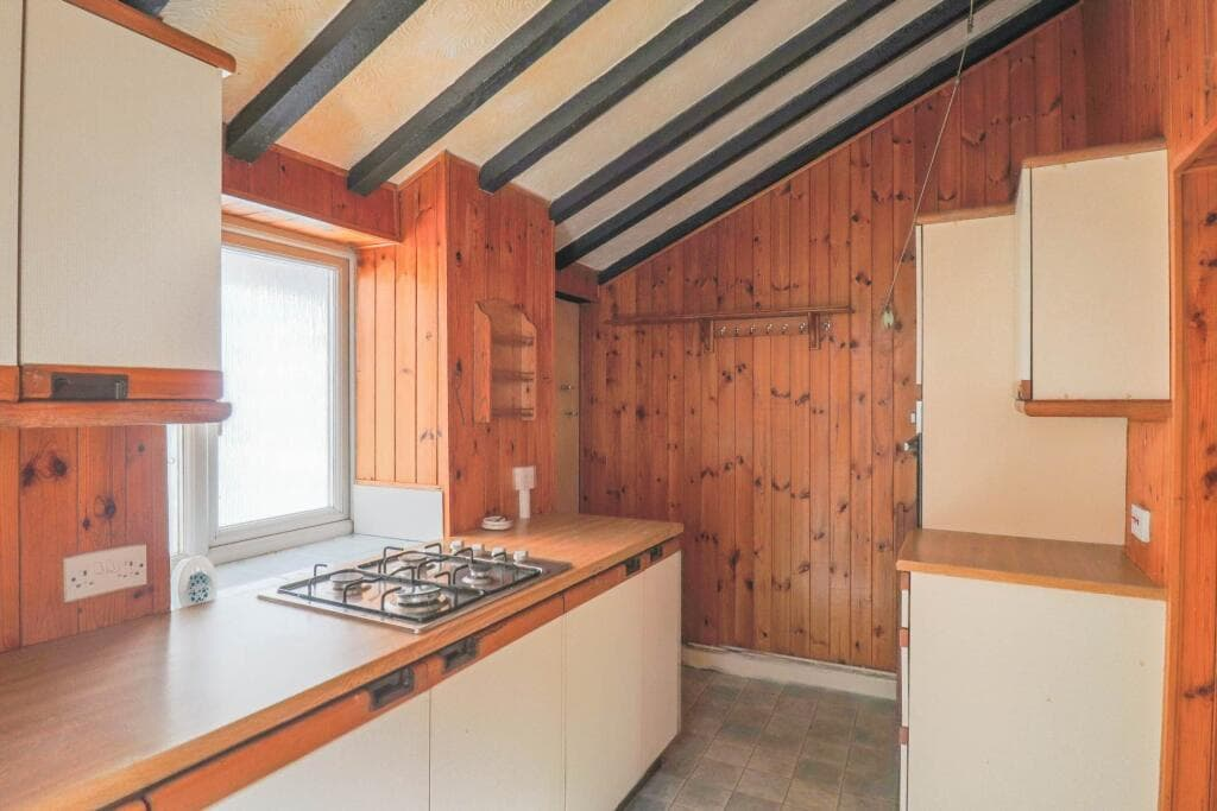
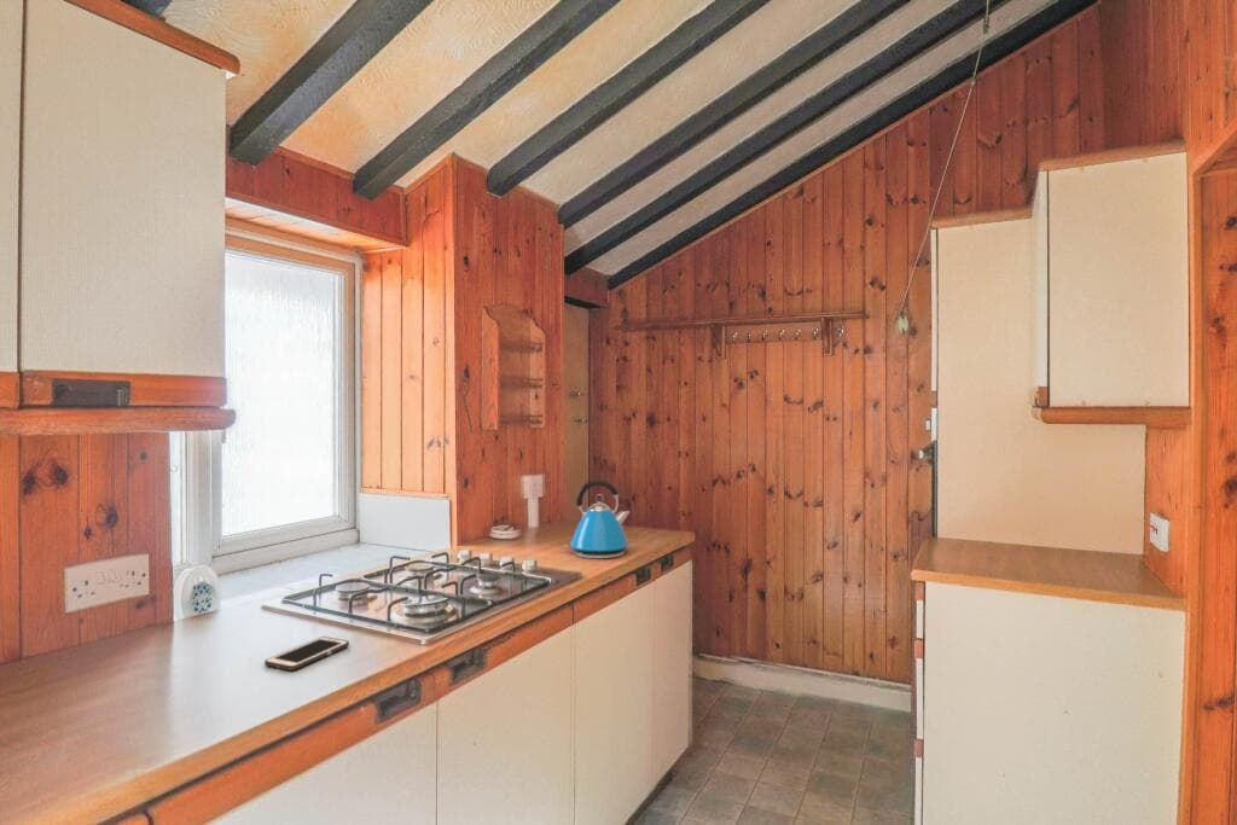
+ kettle (597, 516)
+ cell phone (308, 652)
